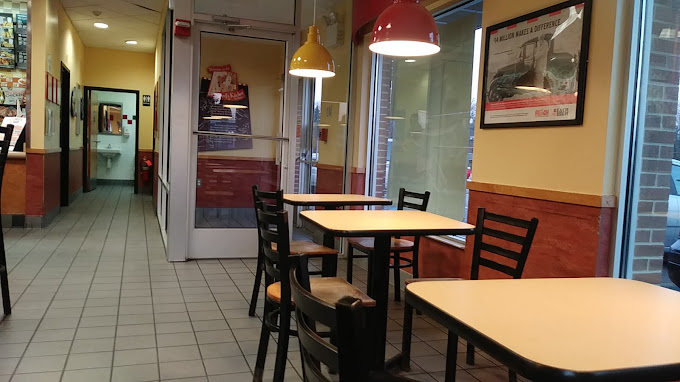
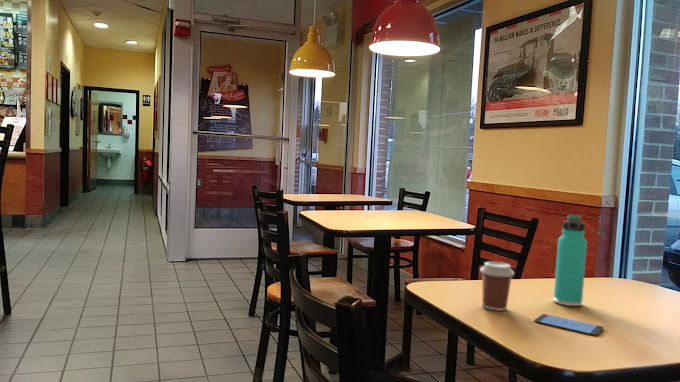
+ coffee cup (496, 285)
+ thermos bottle (571, 259)
+ smartphone (568, 323)
